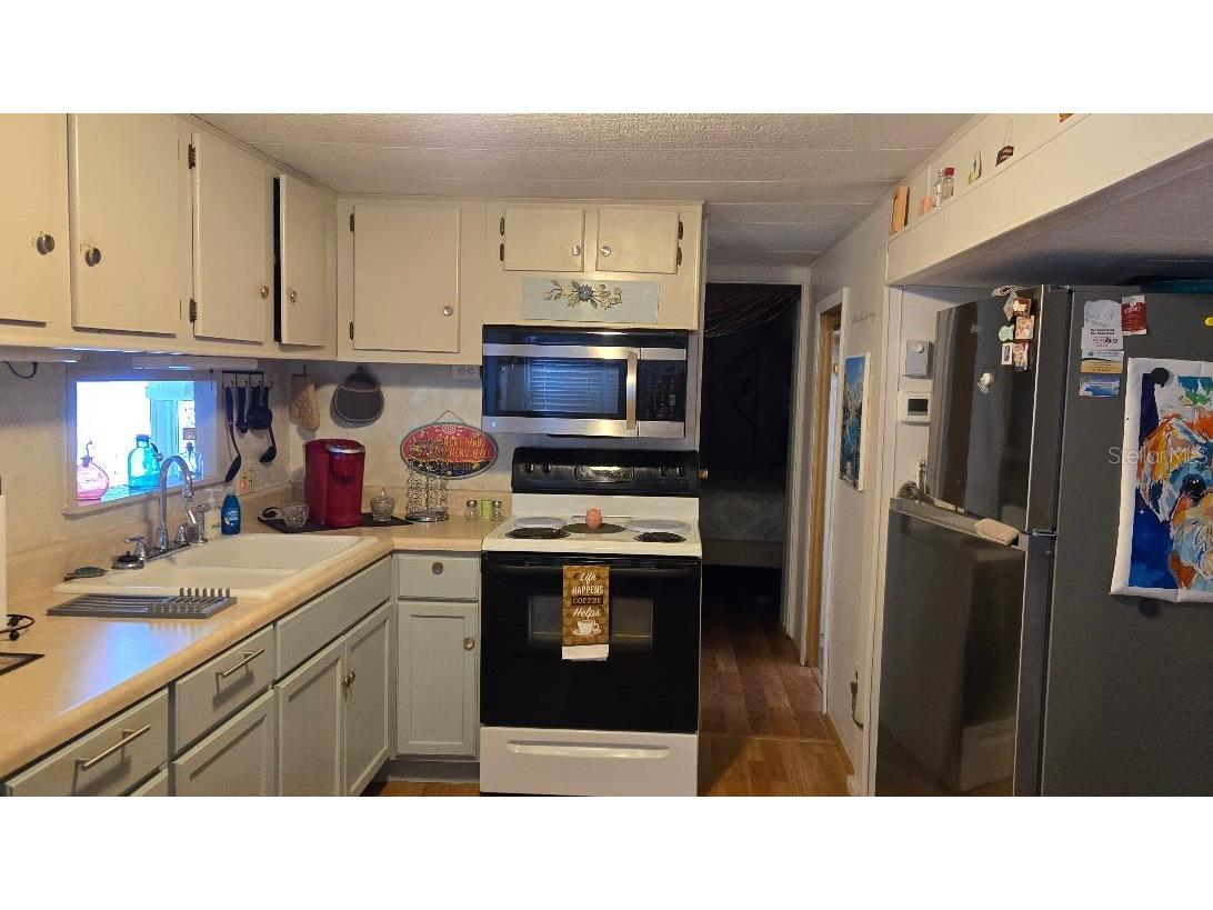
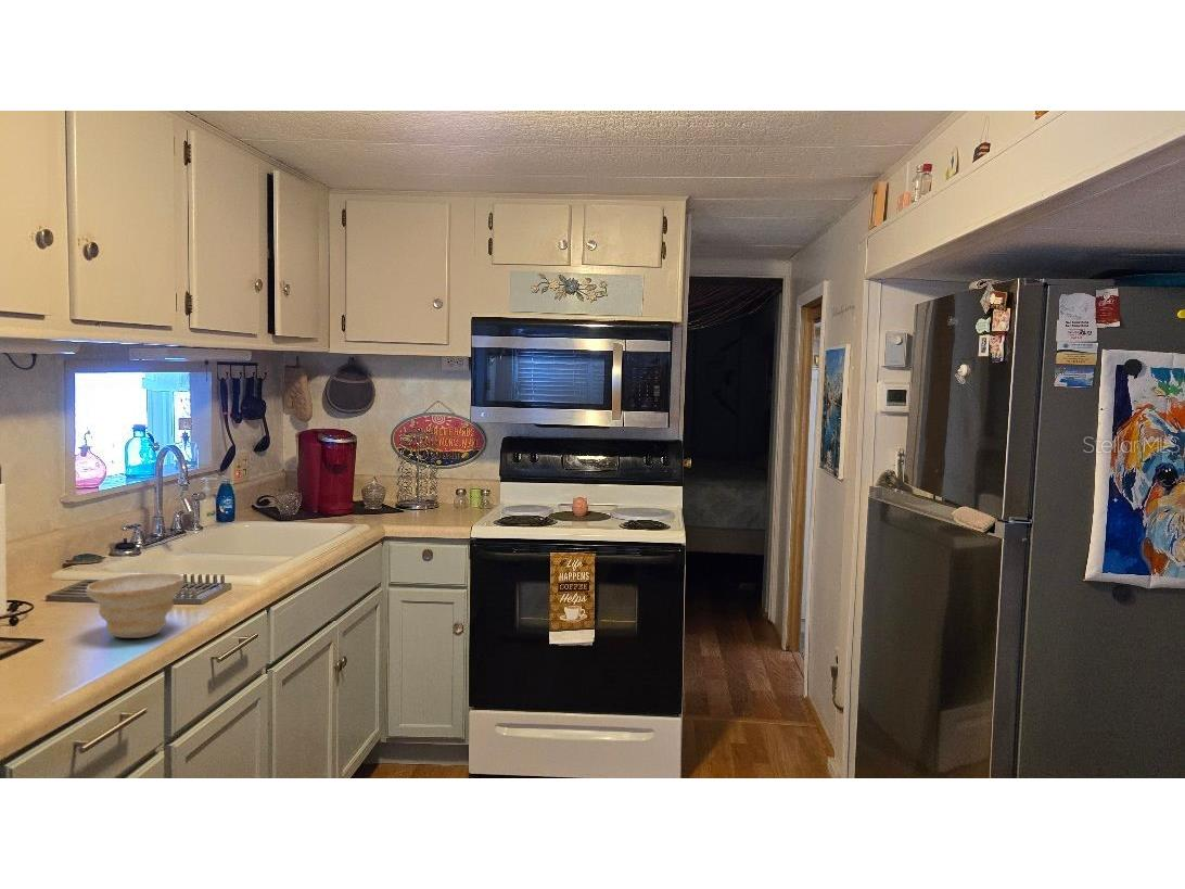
+ bowl (137, 606)
